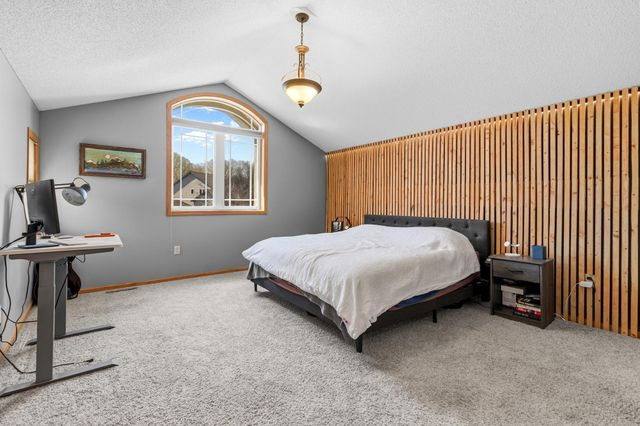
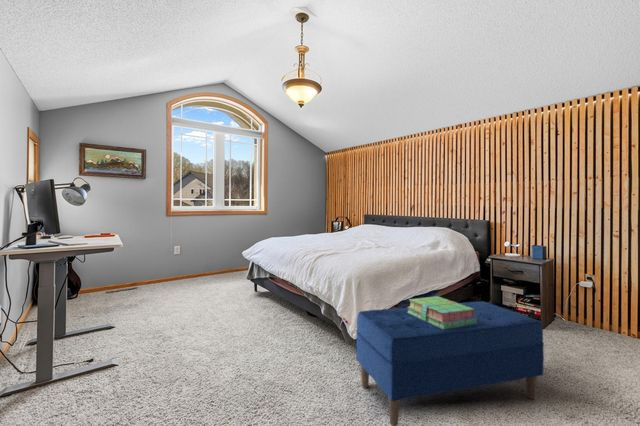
+ bench (445, 353)
+ stack of books (440, 310)
